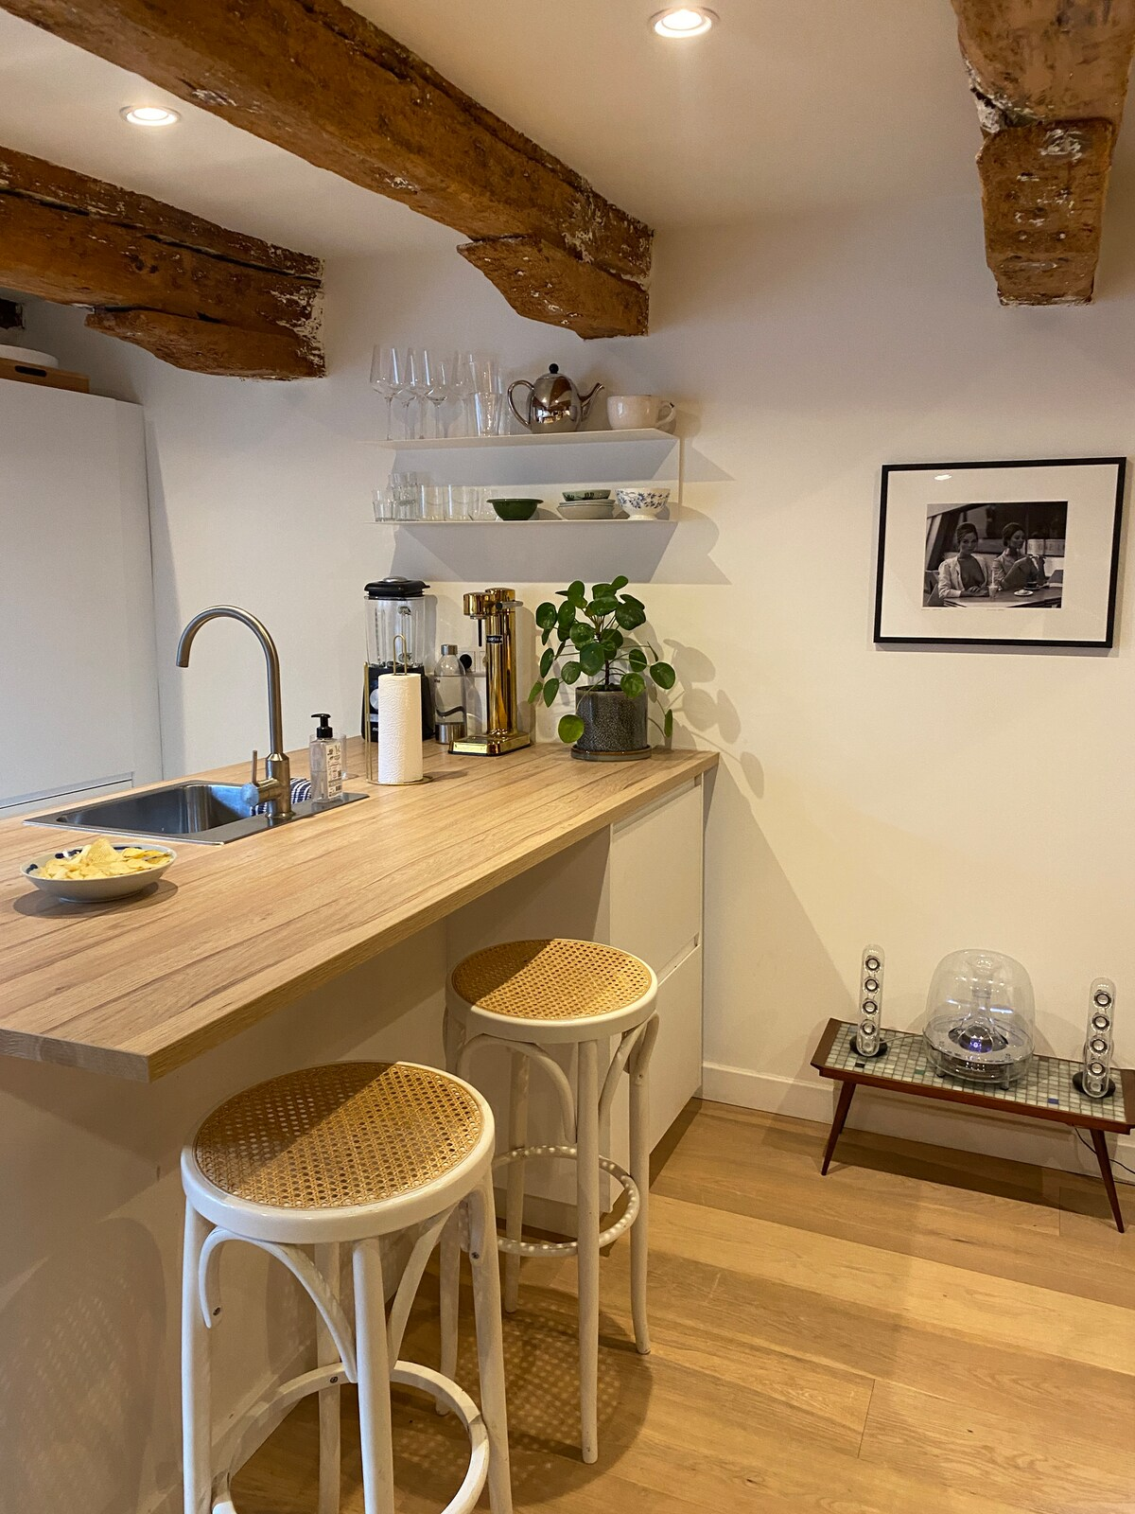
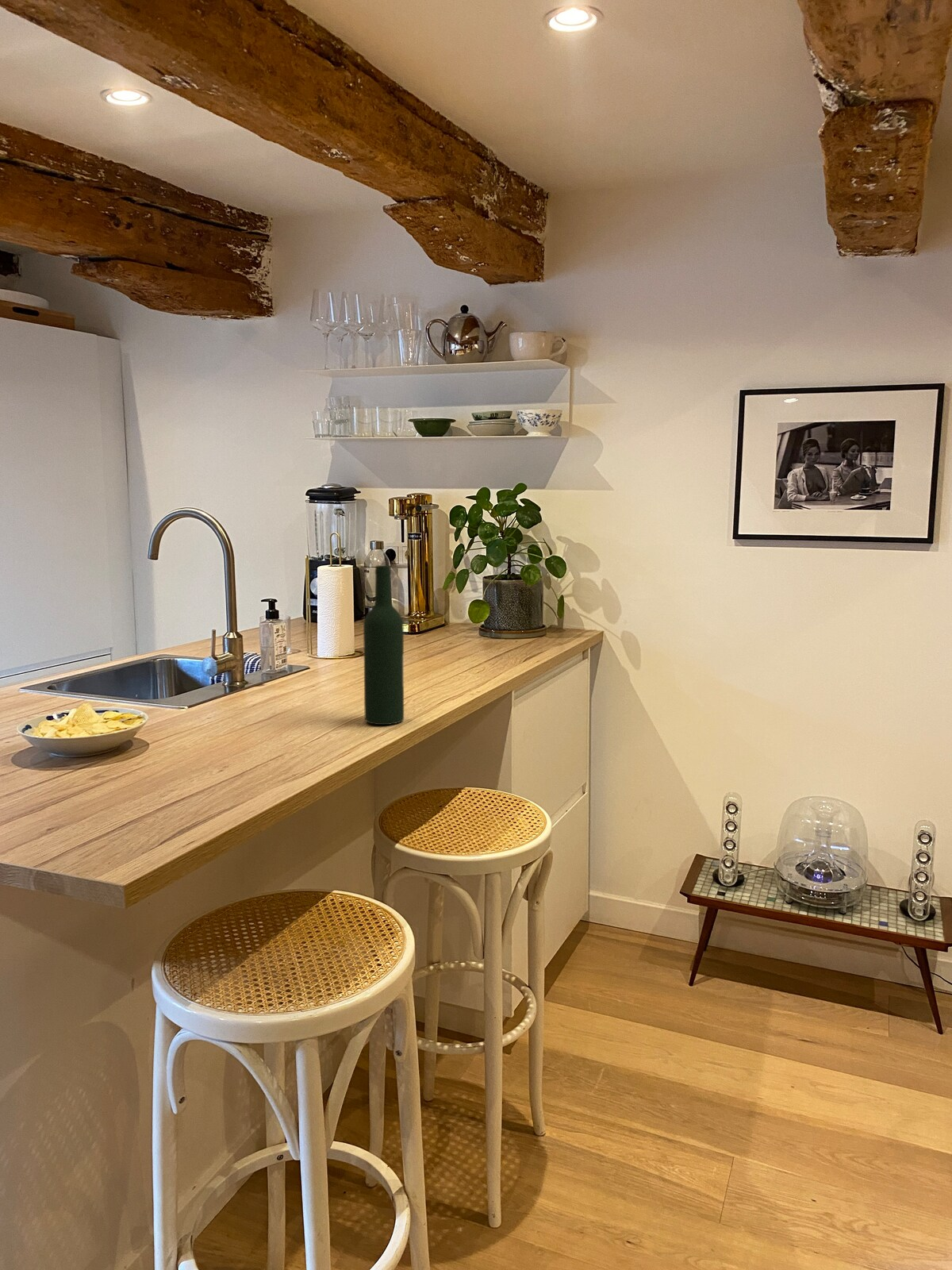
+ wine bottle (383, 644)
